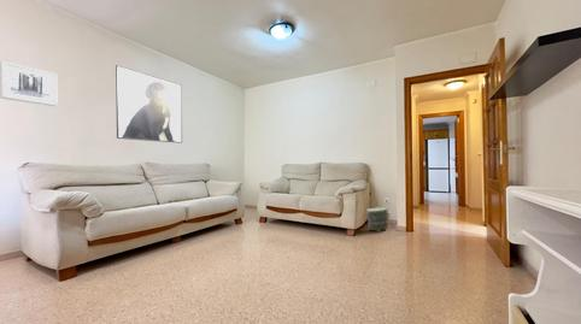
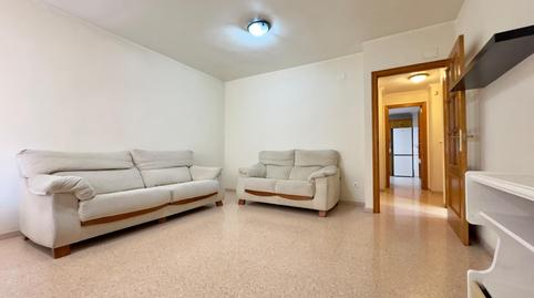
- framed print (152, 108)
- wall art (30, 84)
- bag (377, 218)
